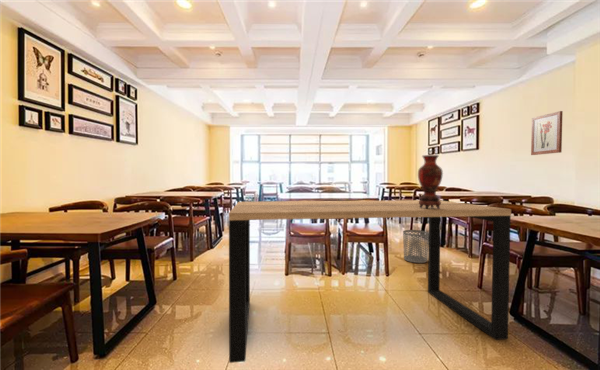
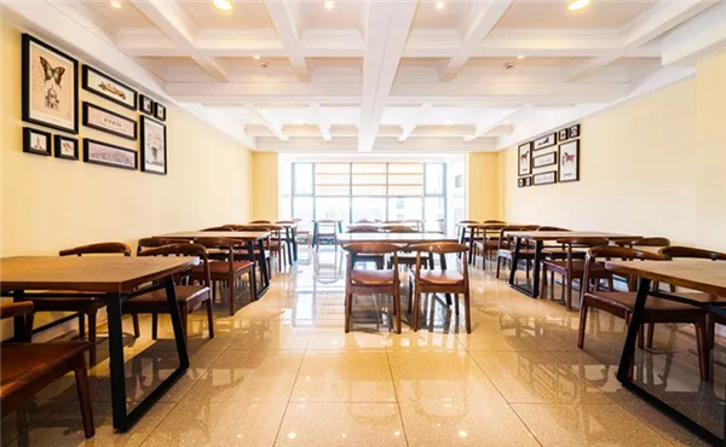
- vase (429, 181)
- dining table (357, 217)
- wall art (545, 134)
- waste bin (415, 246)
